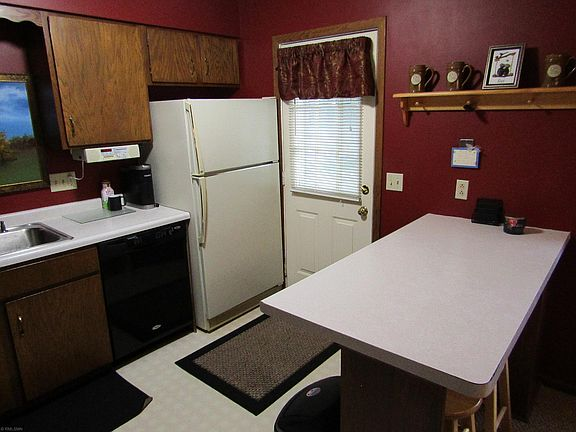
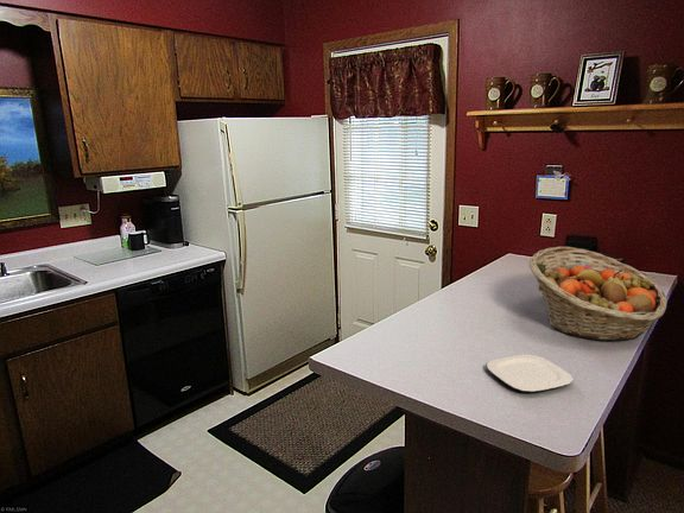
+ plate (527, 373)
+ fruit basket (595, 290)
